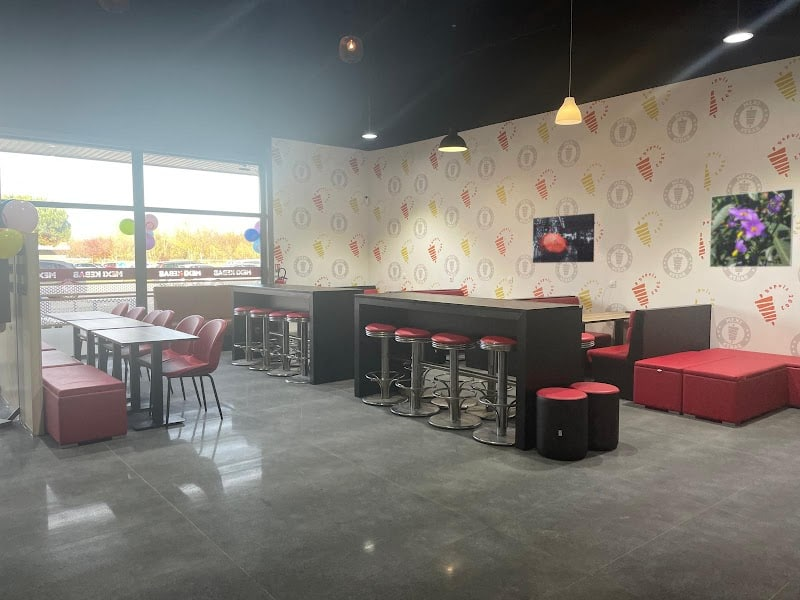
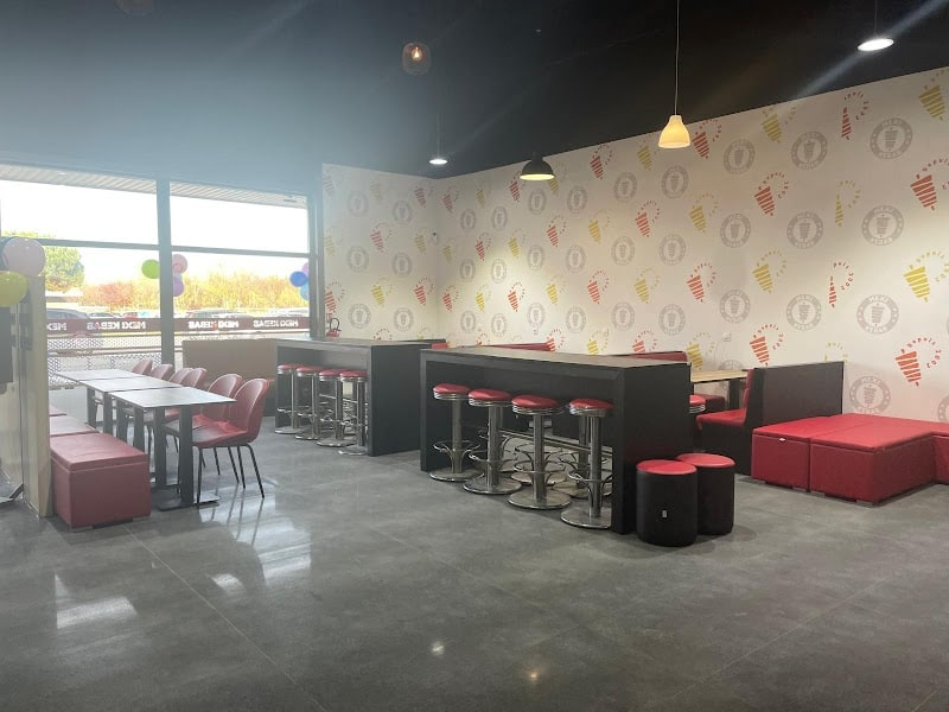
- wall art (562, 239)
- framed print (749, 230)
